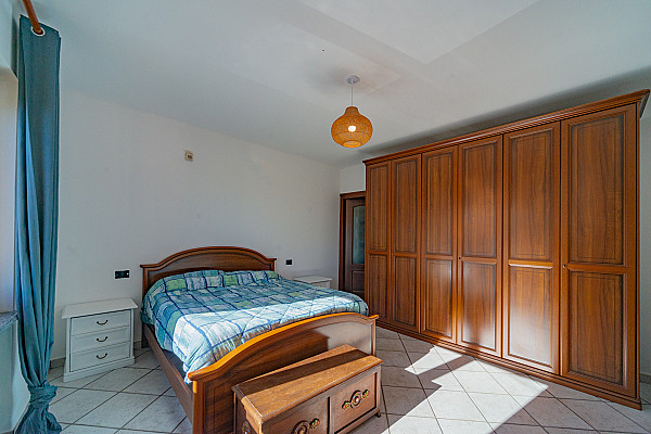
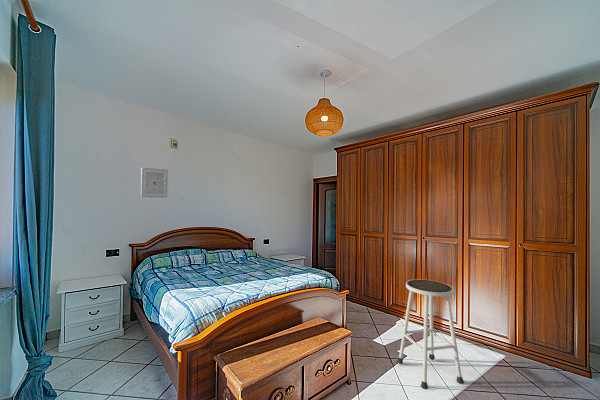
+ wall art (154, 183)
+ stool (428, 329)
